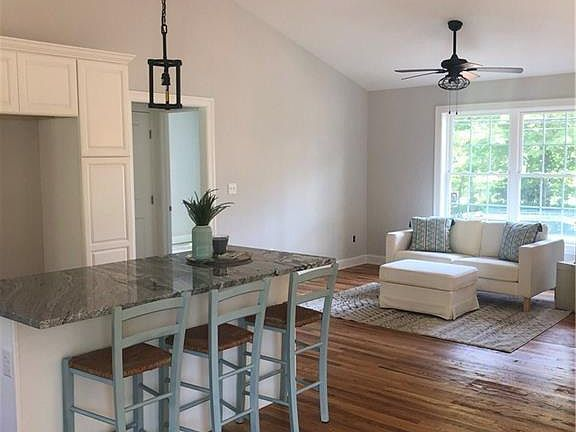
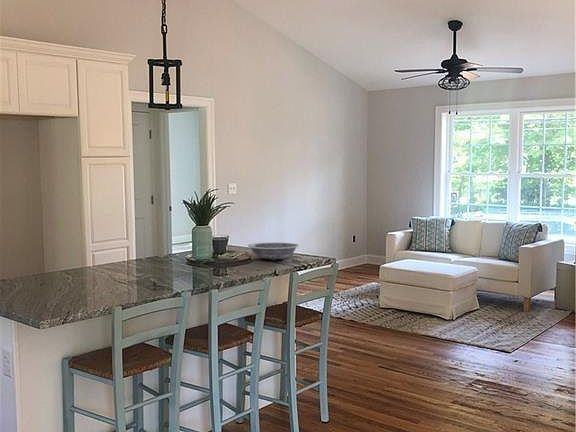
+ bowl (273, 252)
